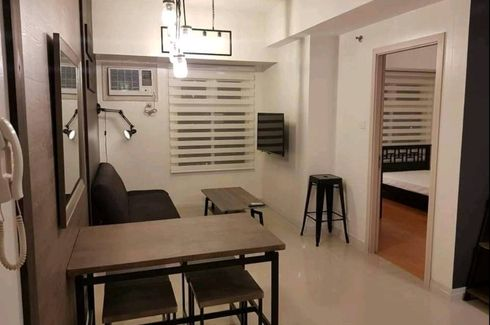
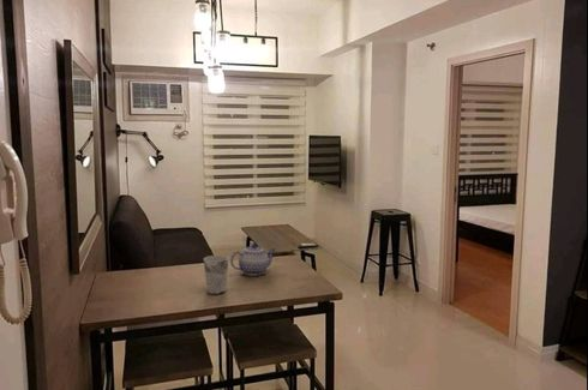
+ cup (216, 275)
+ teapot (253, 258)
